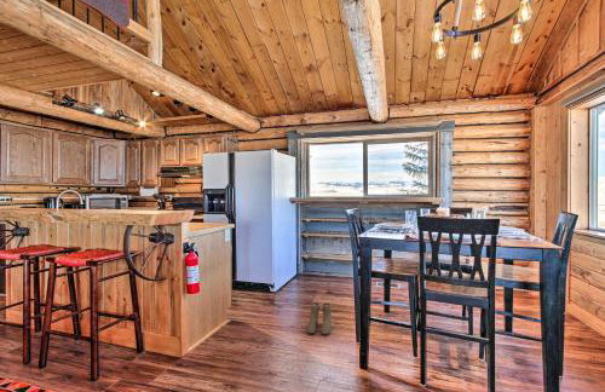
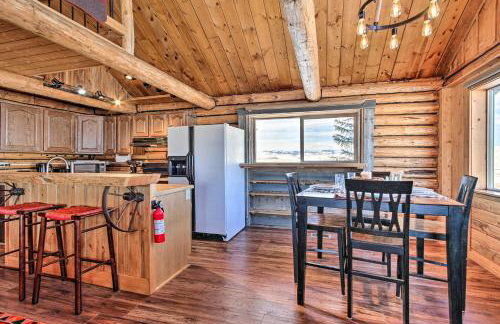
- boots (317, 317)
